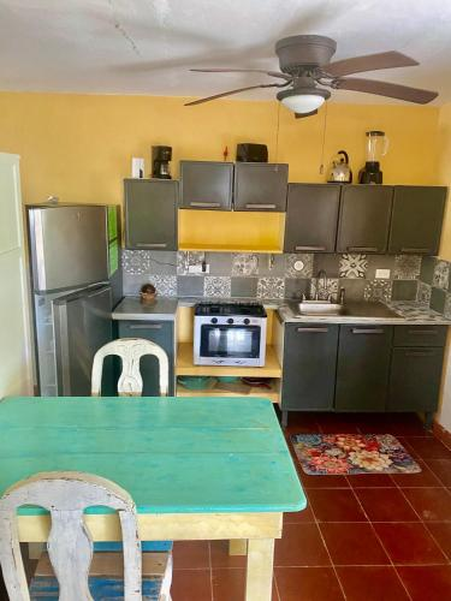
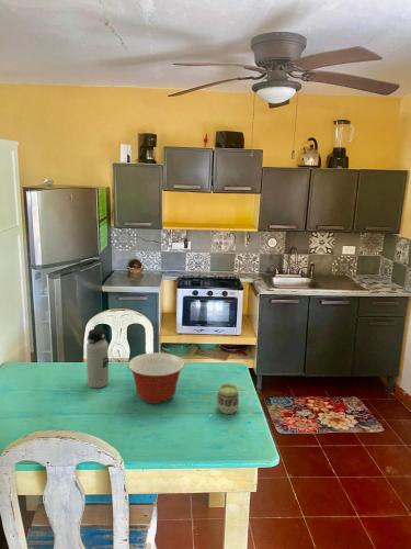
+ cup (227, 399)
+ mixing bowl (156, 380)
+ water bottle (98, 357)
